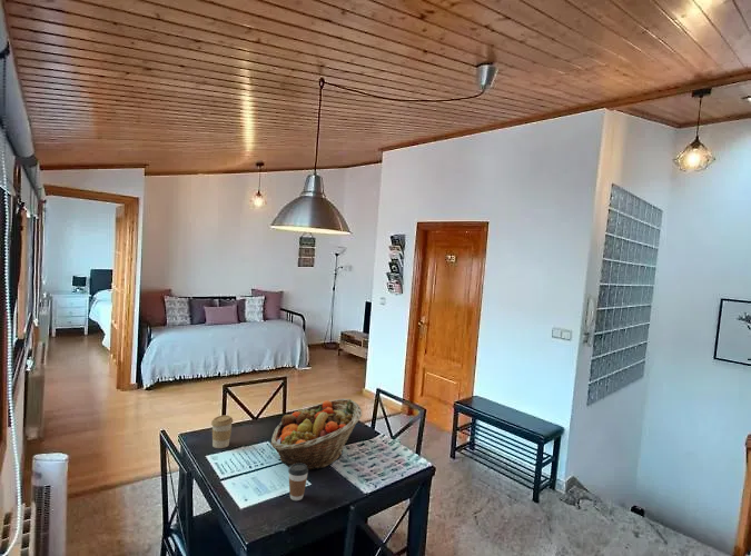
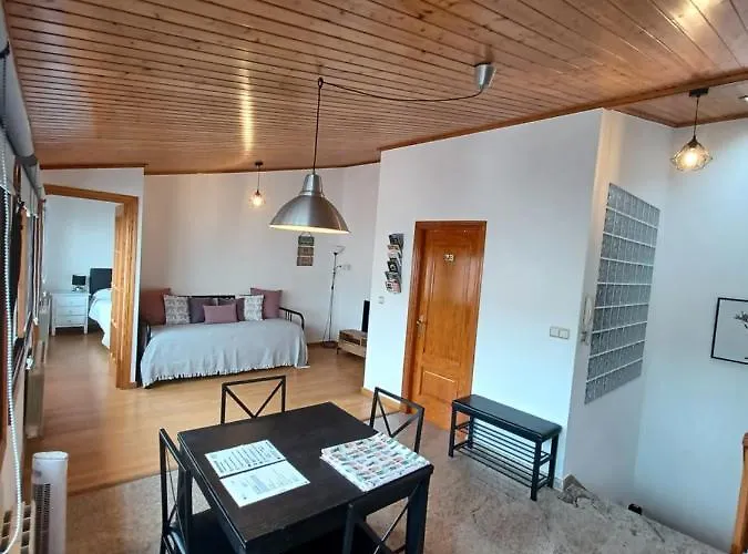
- fruit basket (316, 429)
- coffee cup (221, 430)
- coffee cup (297, 481)
